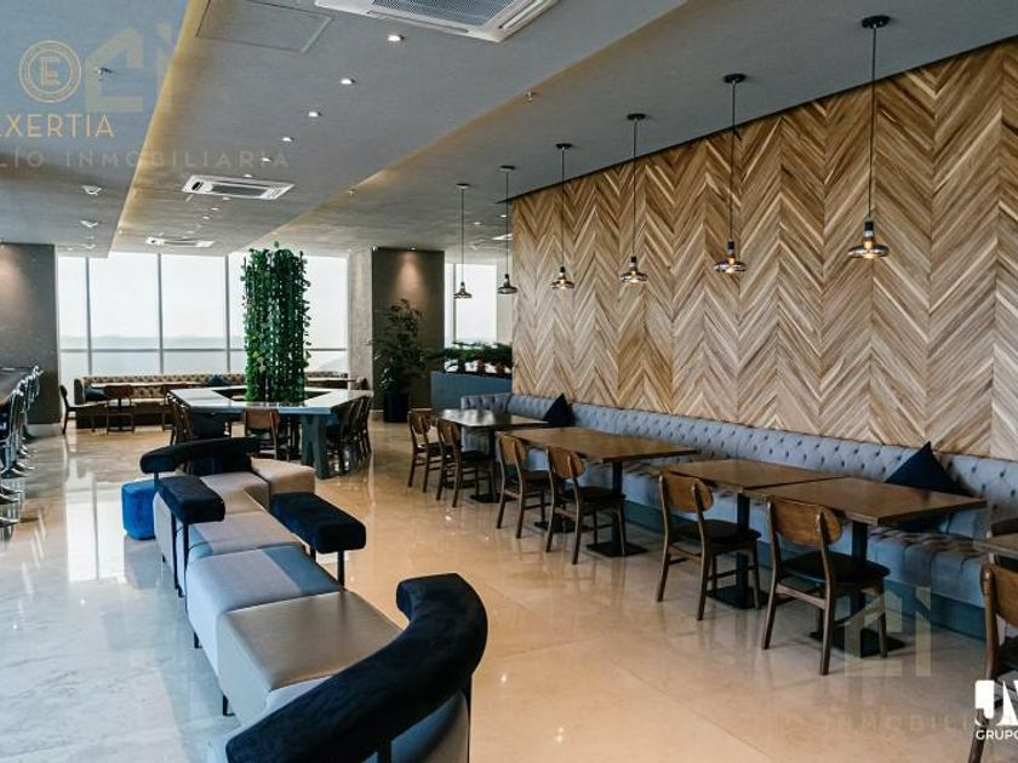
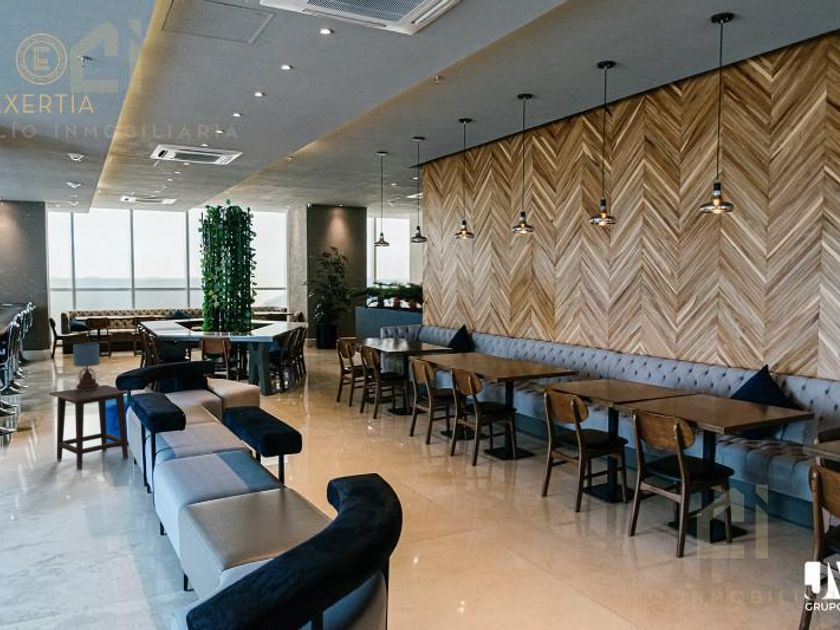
+ table lamp (86, 366)
+ side table (100, 425)
